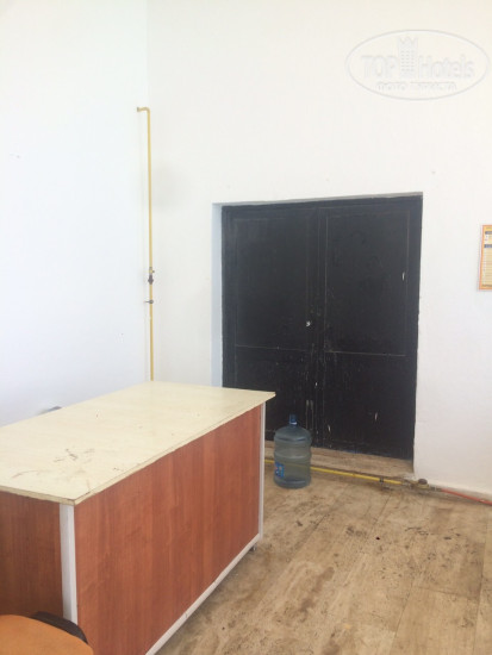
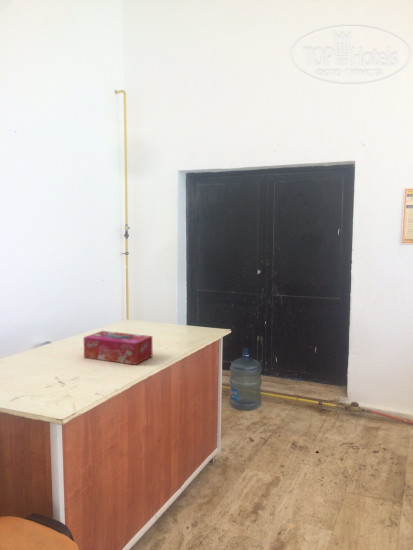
+ tissue box (118, 346)
